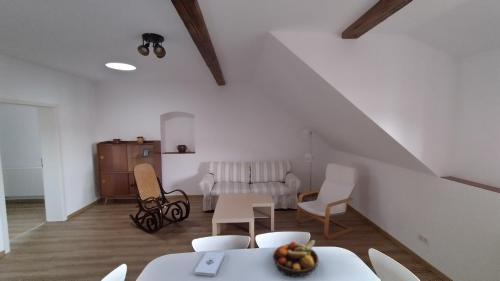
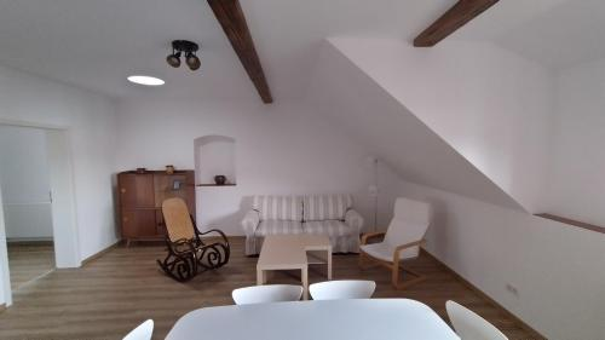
- fruit bowl (295, 253)
- notepad (210, 262)
